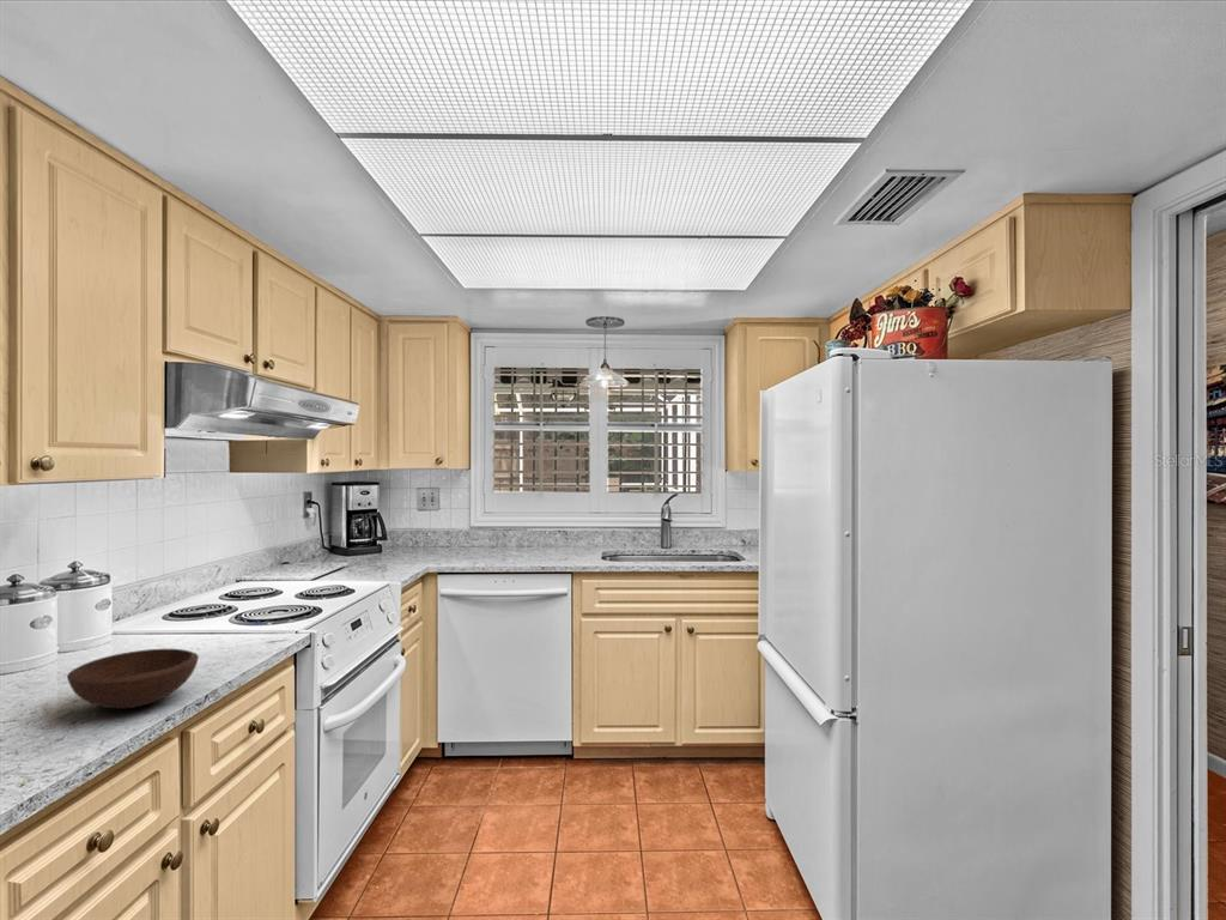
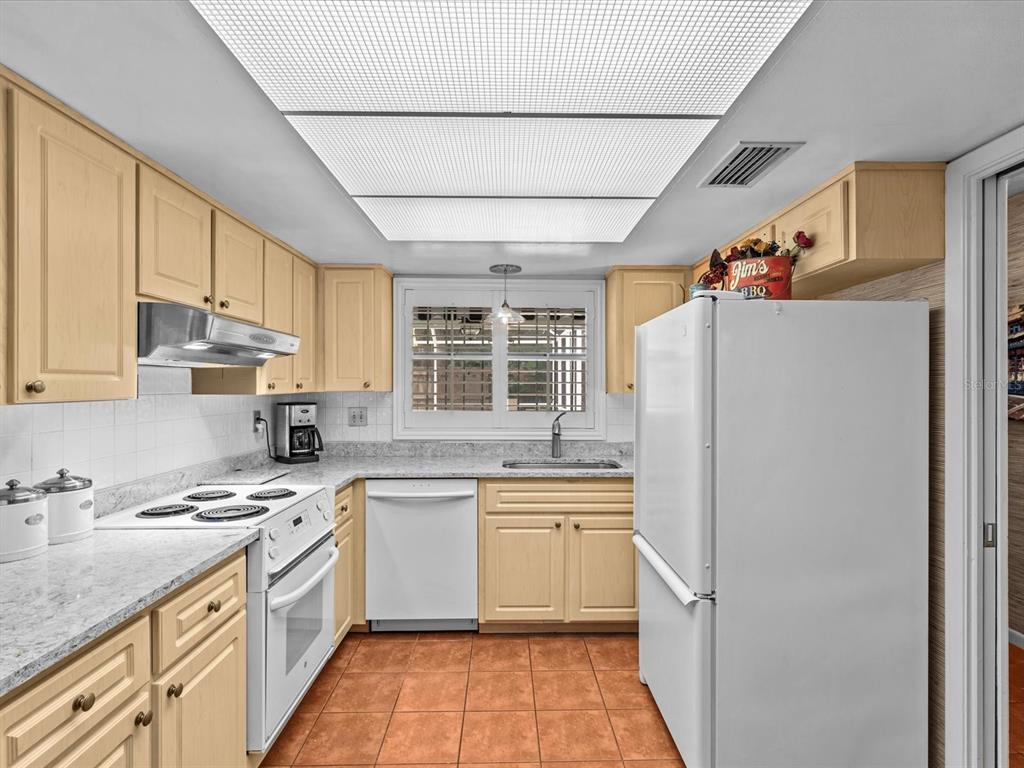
- bowl (135, 682)
